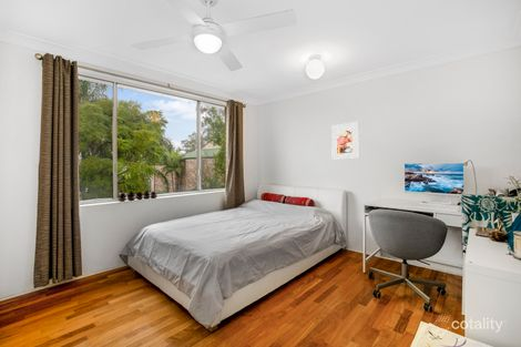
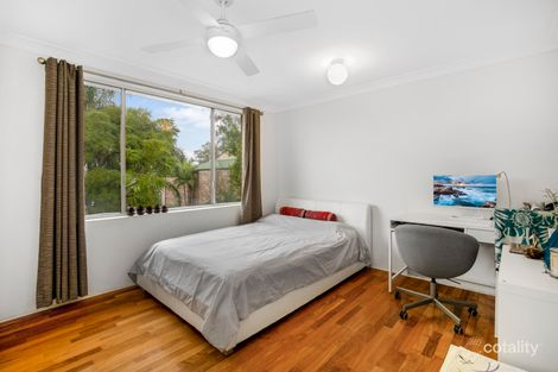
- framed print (345, 141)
